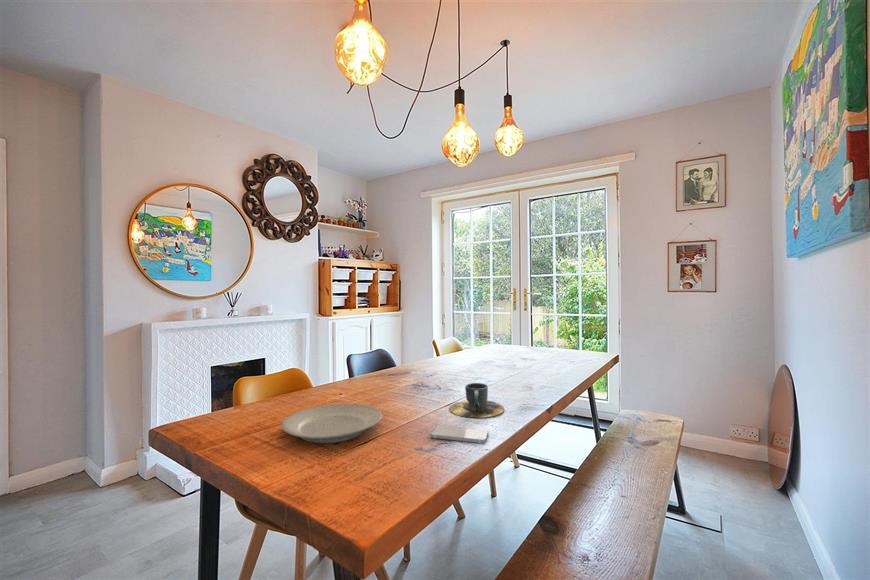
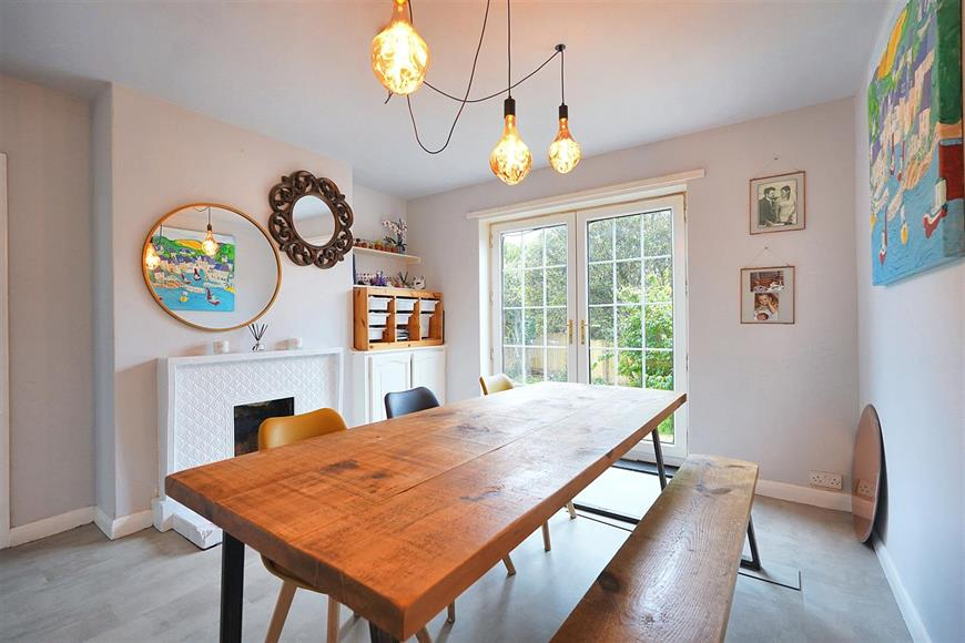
- plate (333, 424)
- cup (476, 397)
- smartphone (459, 433)
